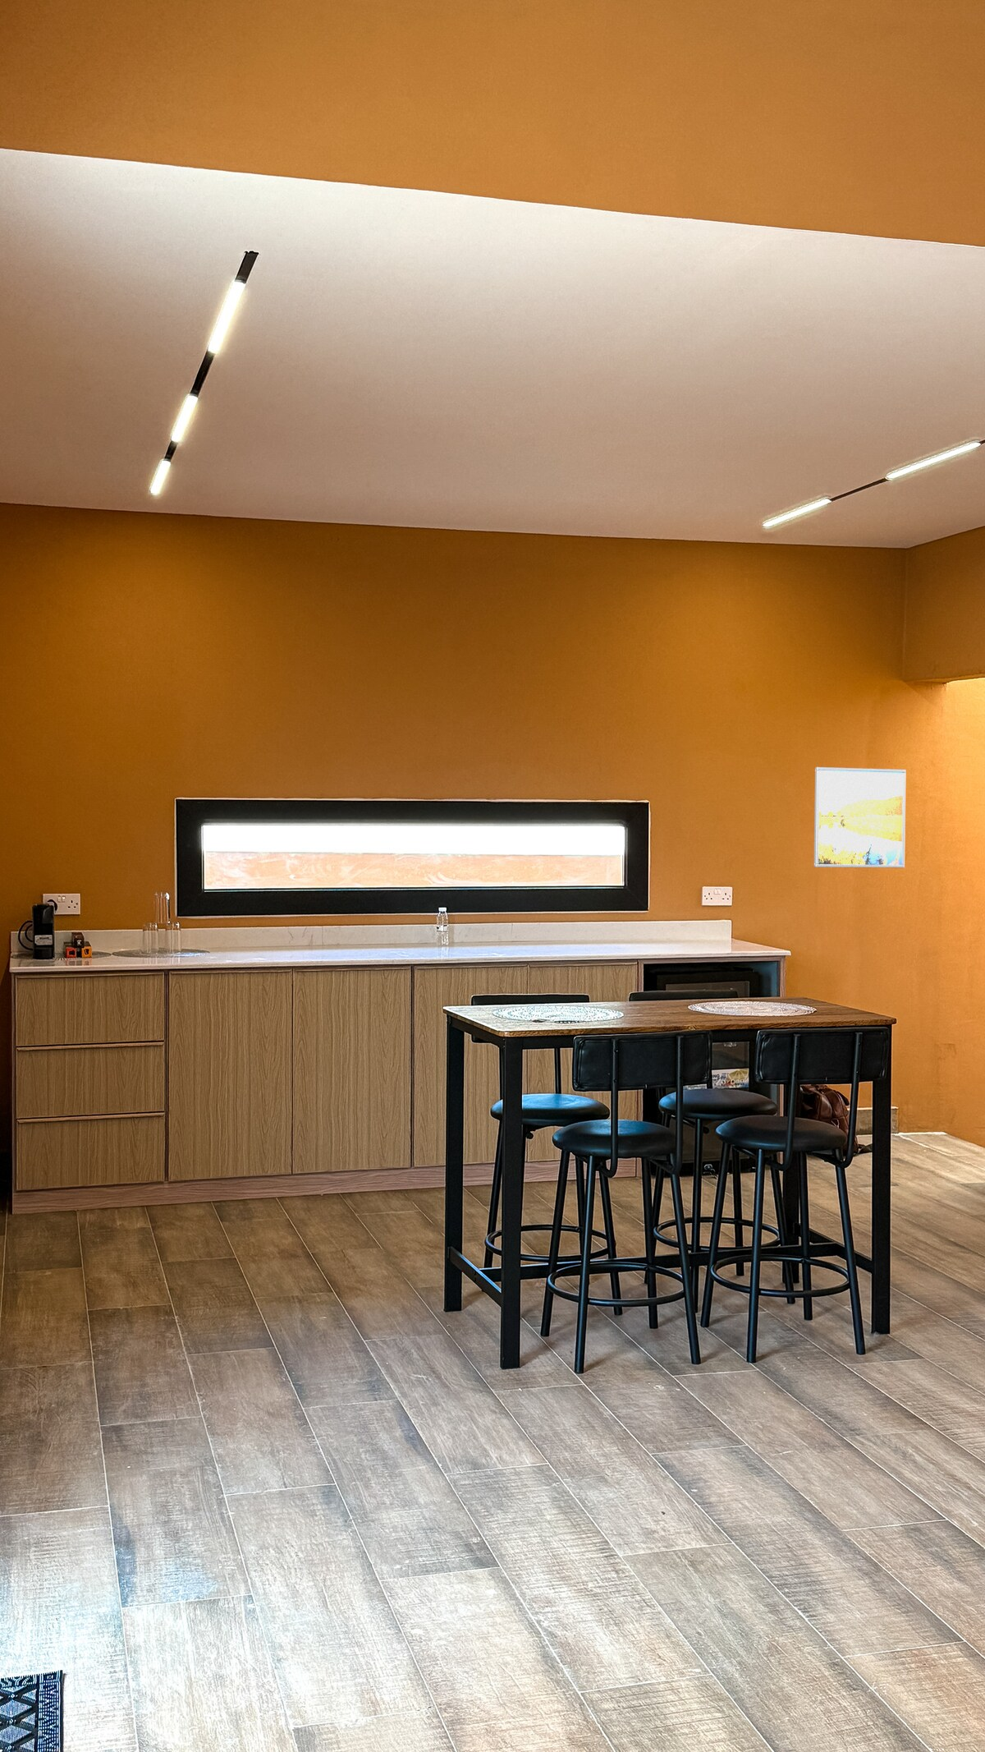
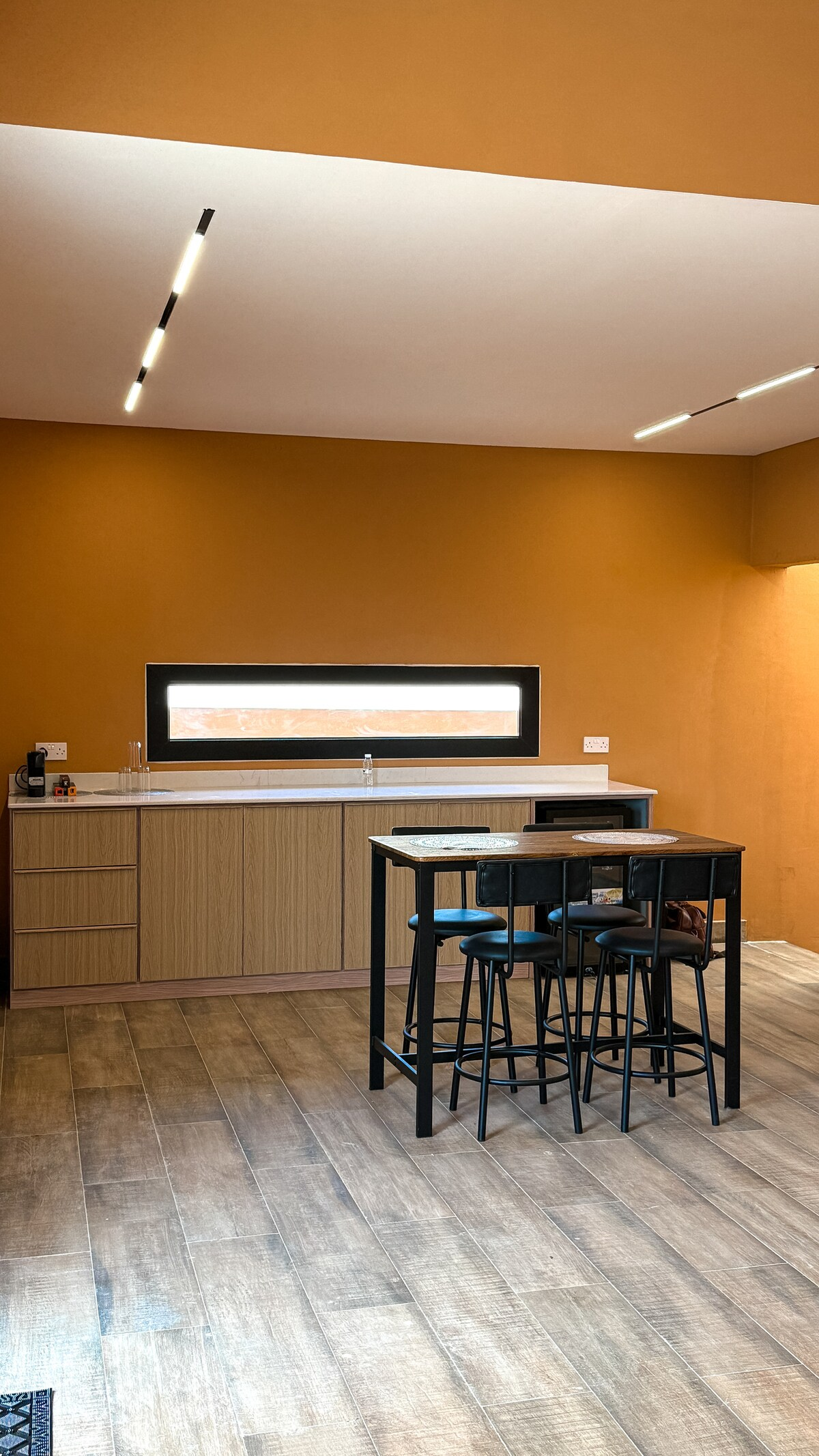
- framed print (860, 817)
